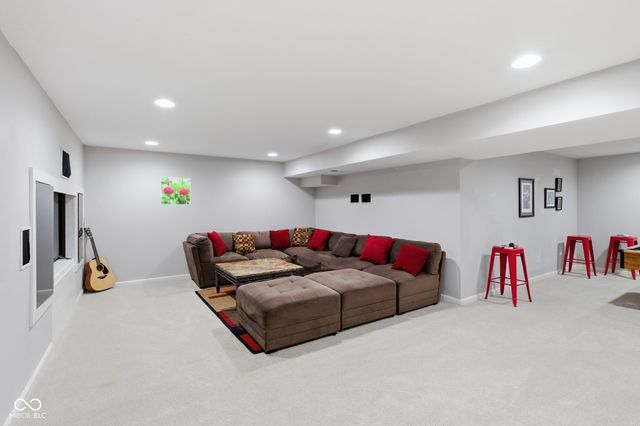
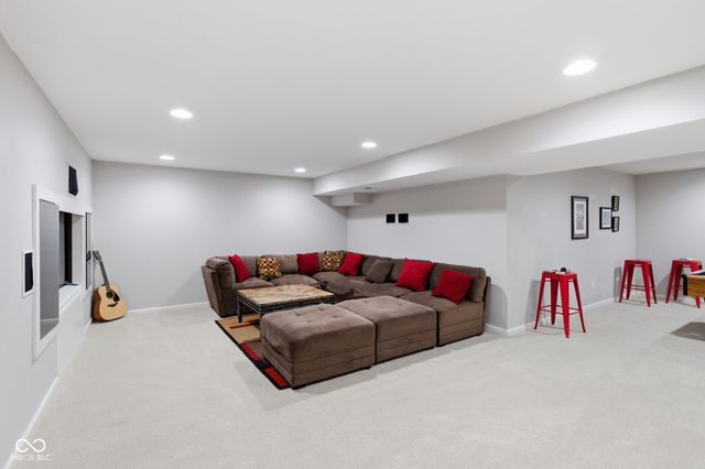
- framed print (175, 191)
